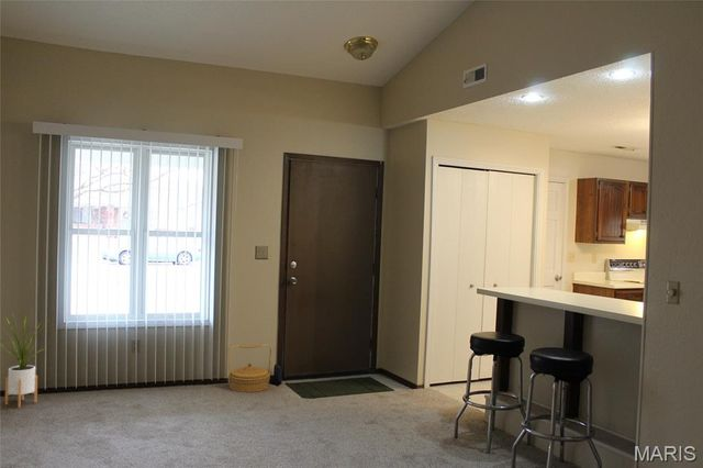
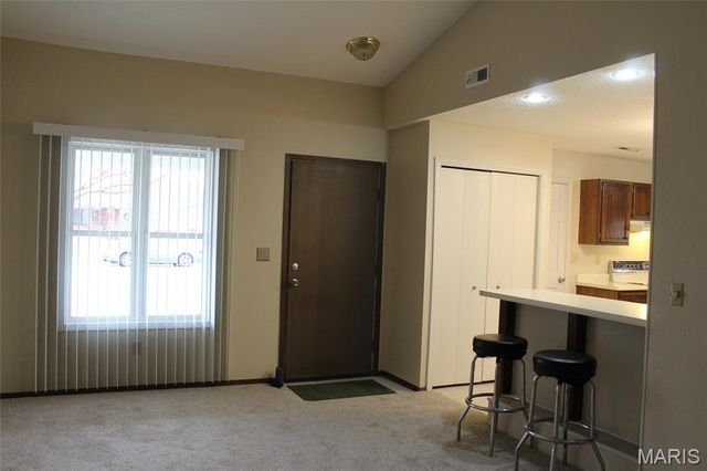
- house plant (23, 356)
- basket (249, 365)
